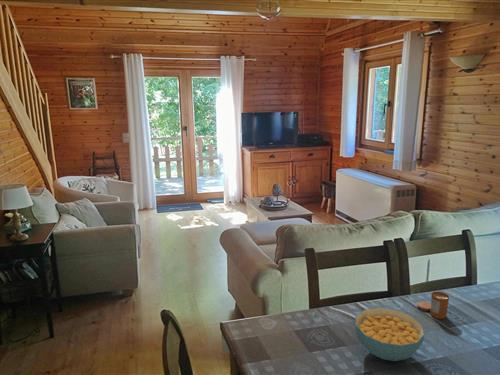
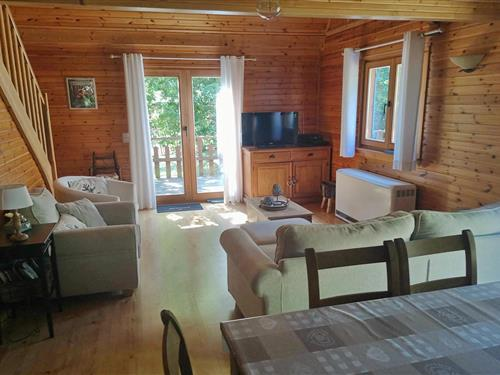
- cereal bowl (387, 339)
- candle (432, 301)
